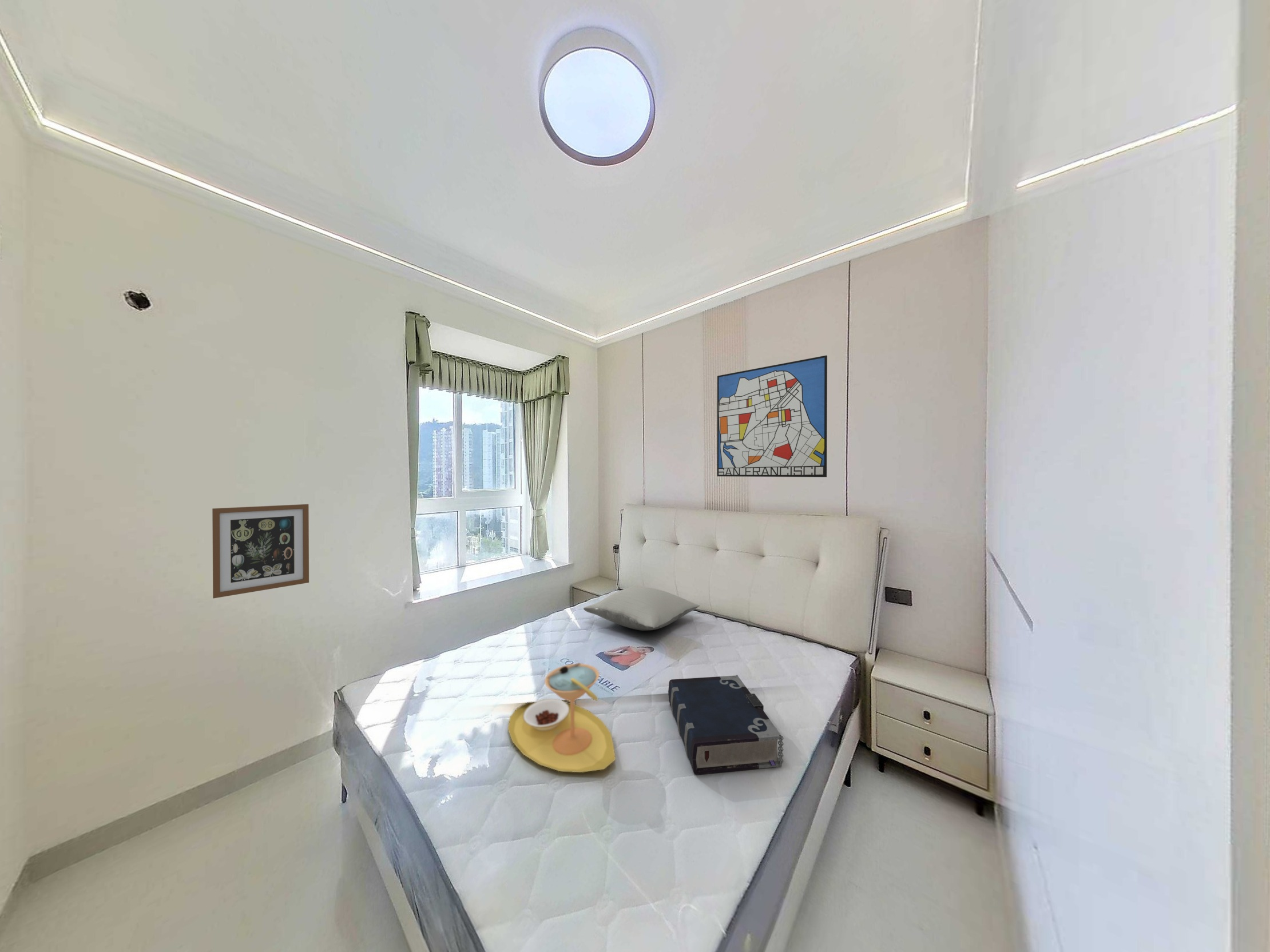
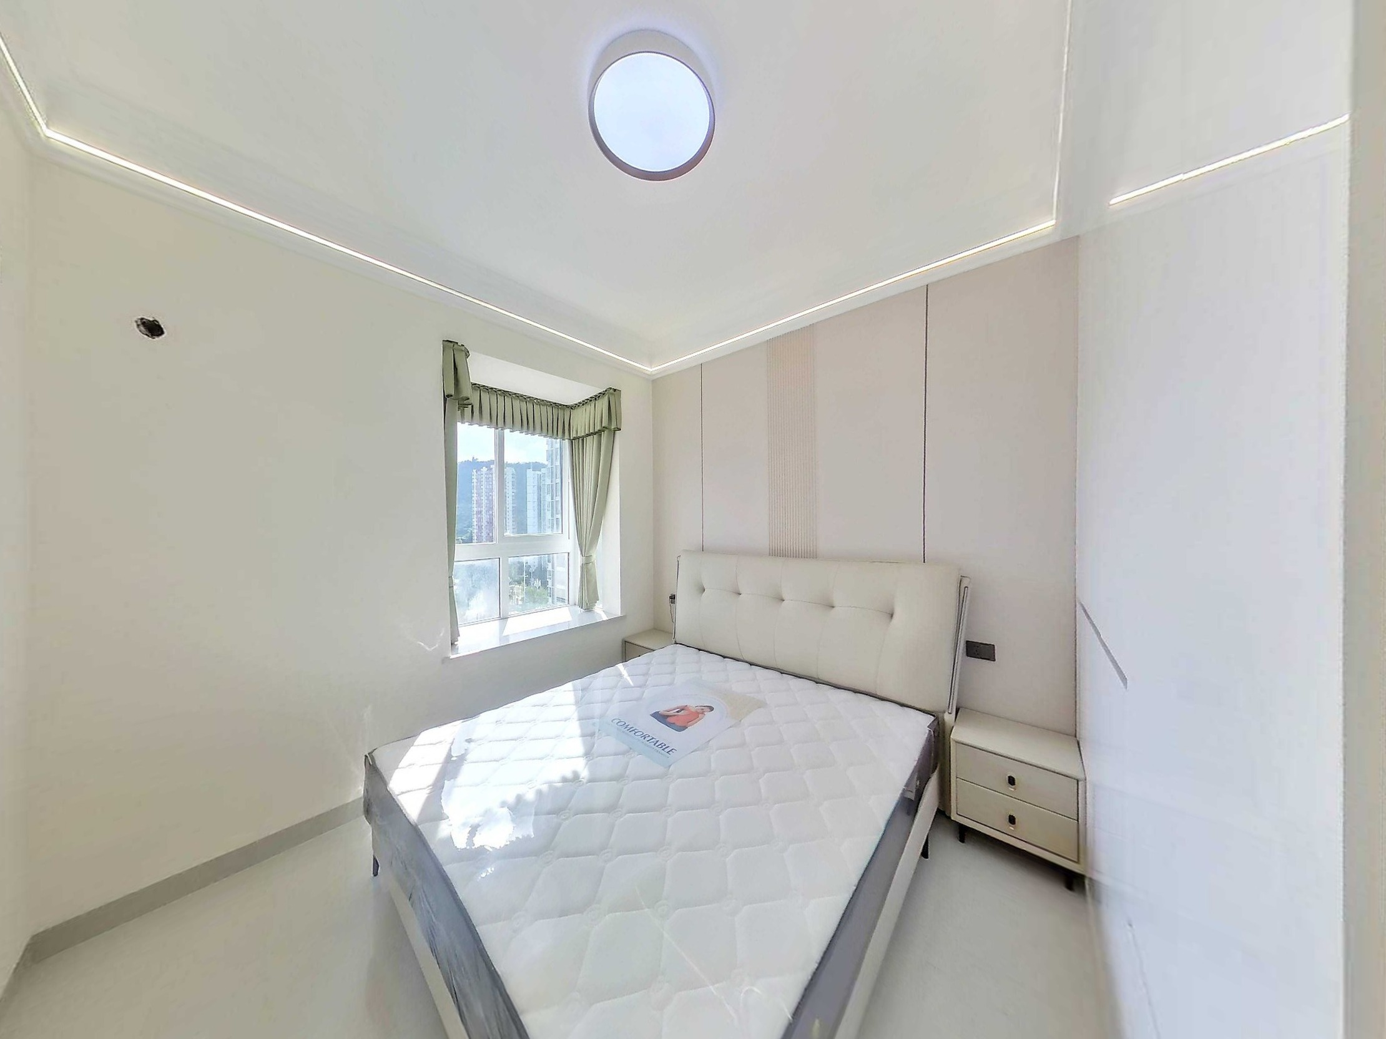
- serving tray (561, 700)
- wall art (264, 548)
- wall art (767, 421)
- book (724, 718)
- pillow (642, 606)
